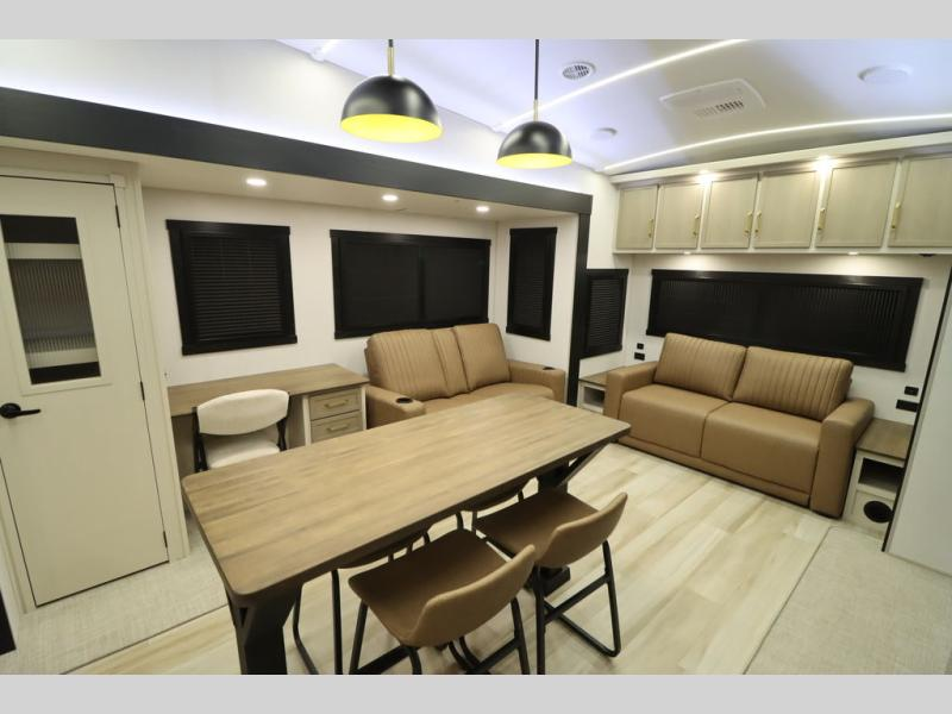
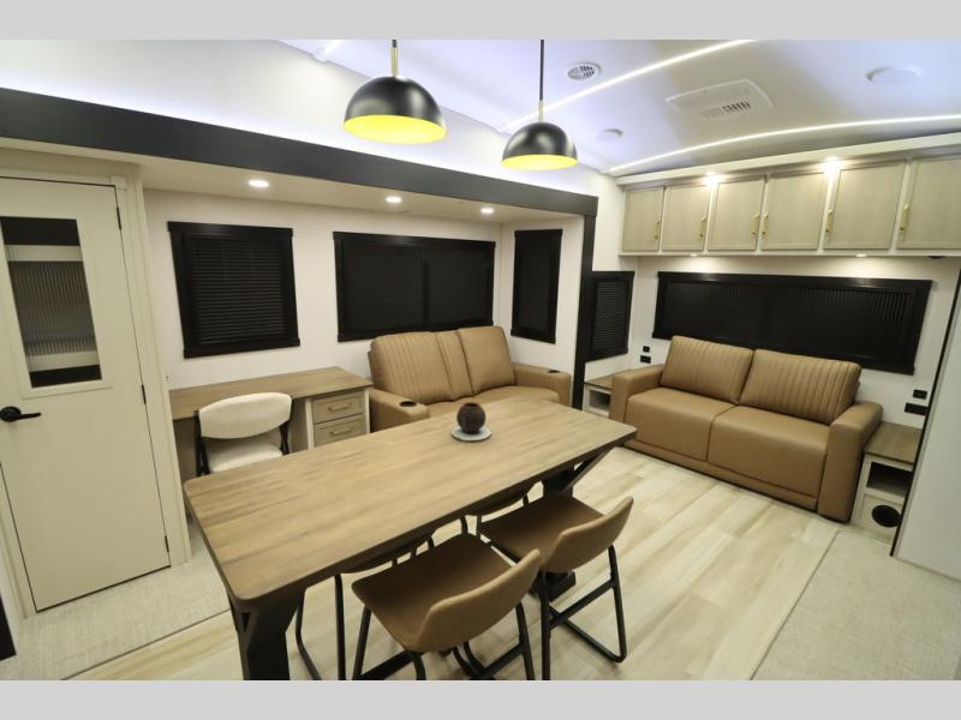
+ vase (471, 419)
